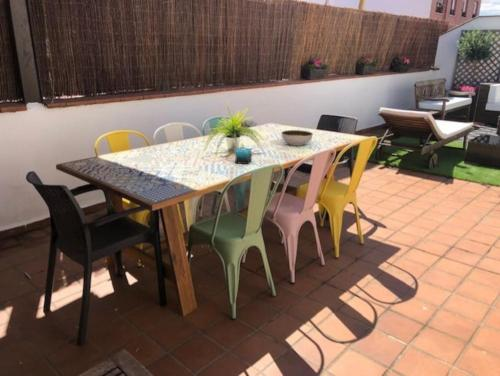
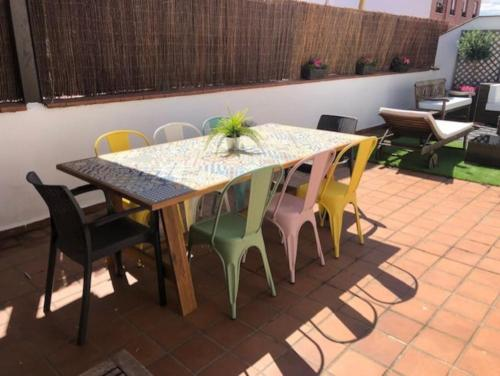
- candle (243, 153)
- soup bowl (296, 138)
